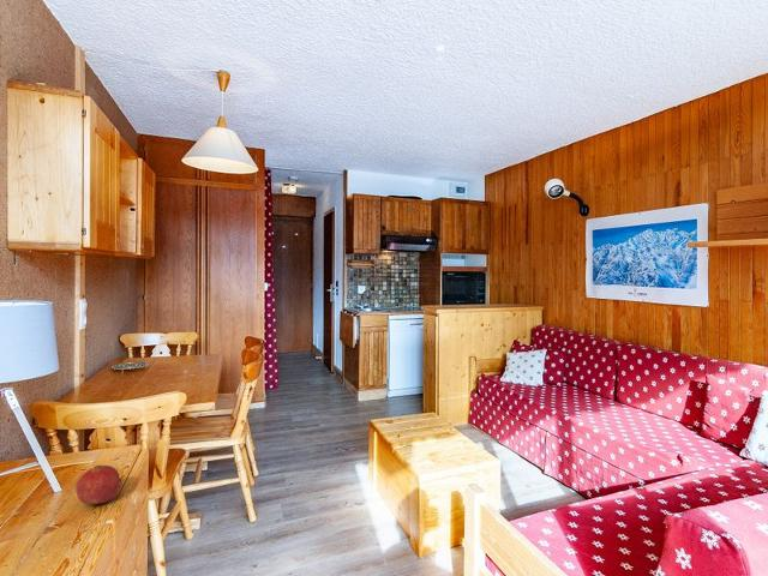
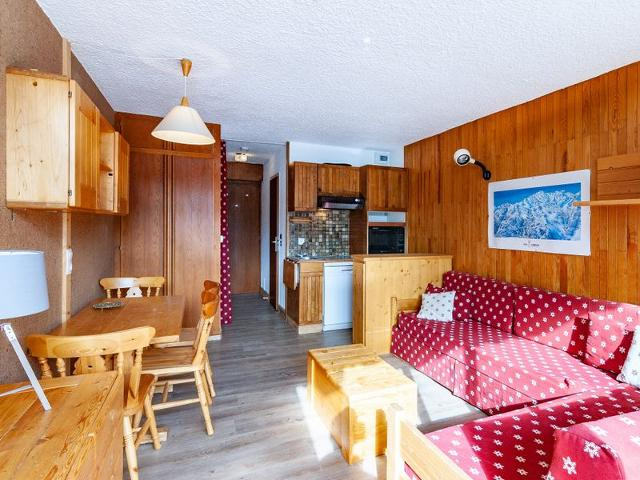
- fruit (98, 484)
